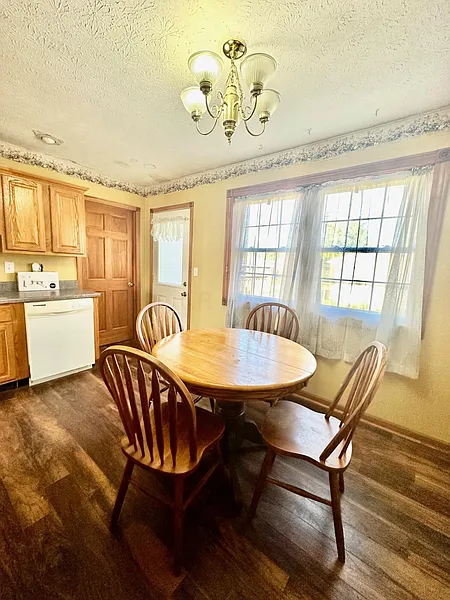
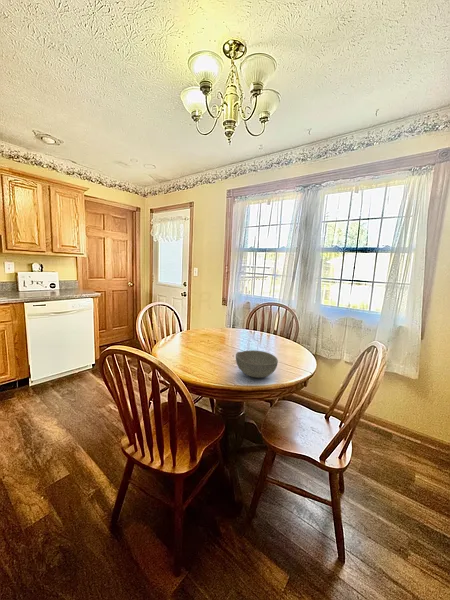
+ bowl (256, 365)
